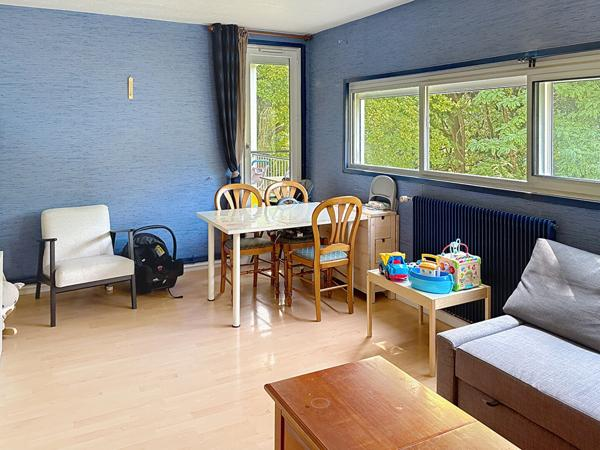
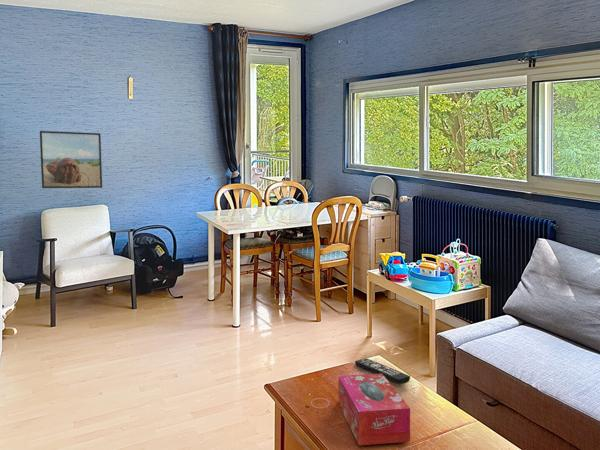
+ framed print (71, 160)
+ remote control (381, 370)
+ tissue box (371, 406)
